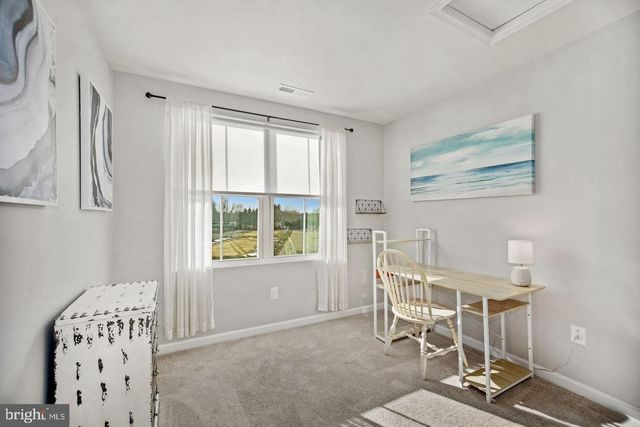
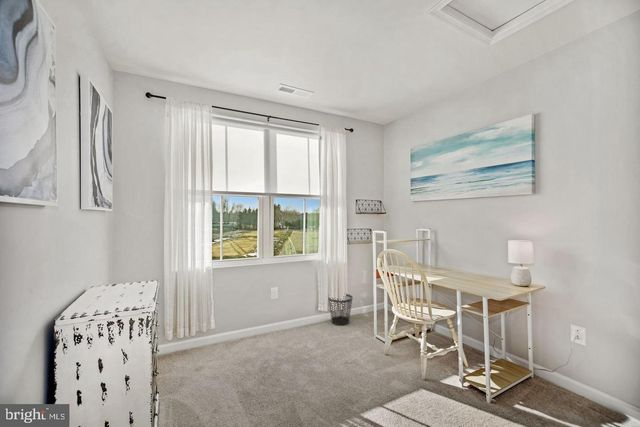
+ wastebasket (340, 309)
